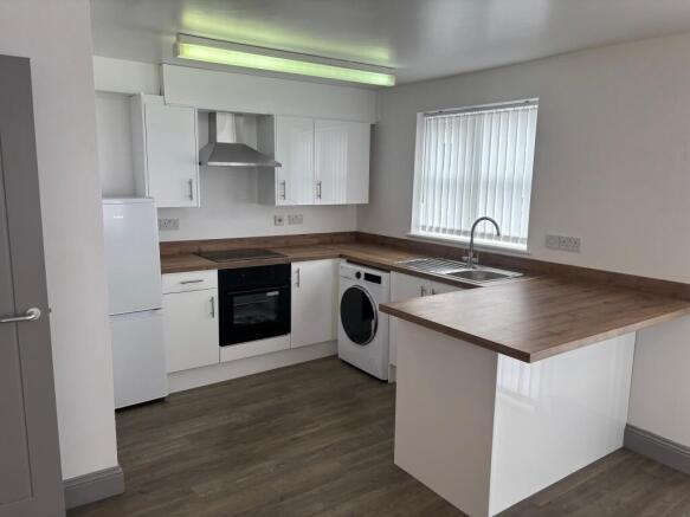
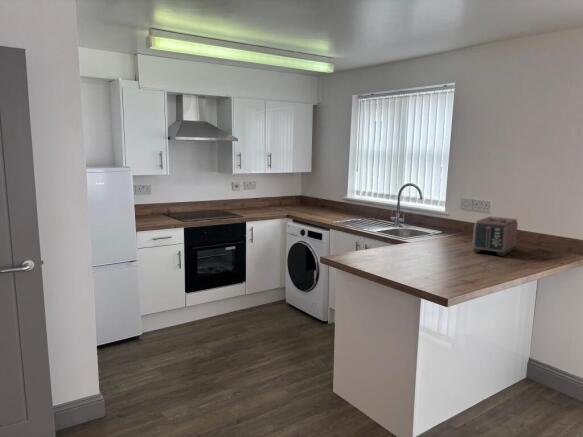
+ toaster (494, 235)
